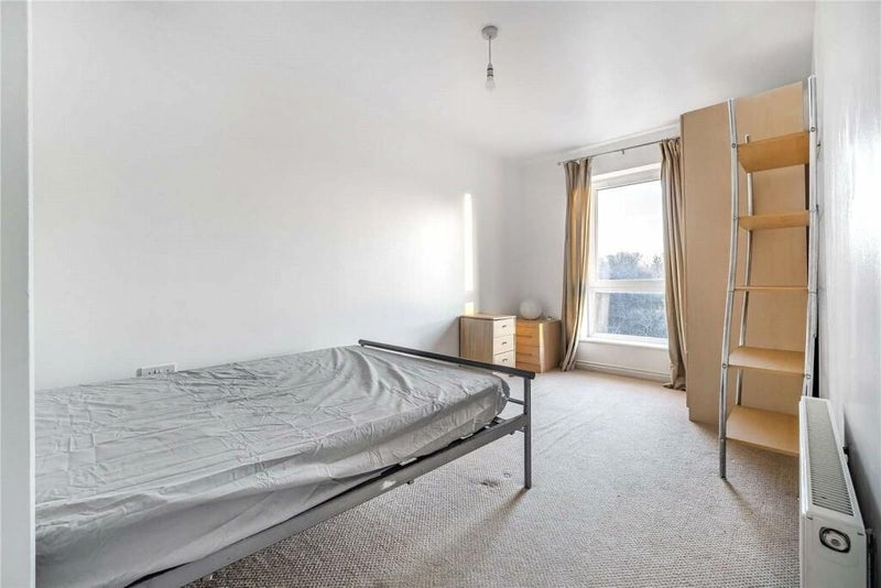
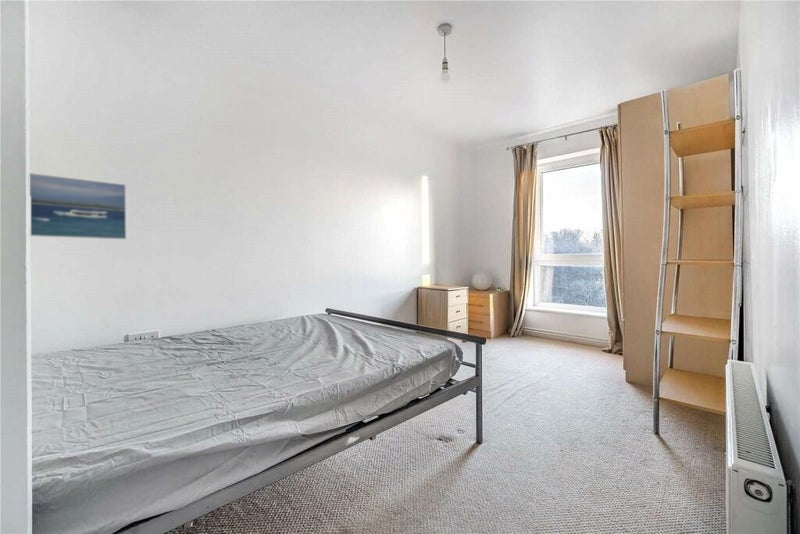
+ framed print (80, 208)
